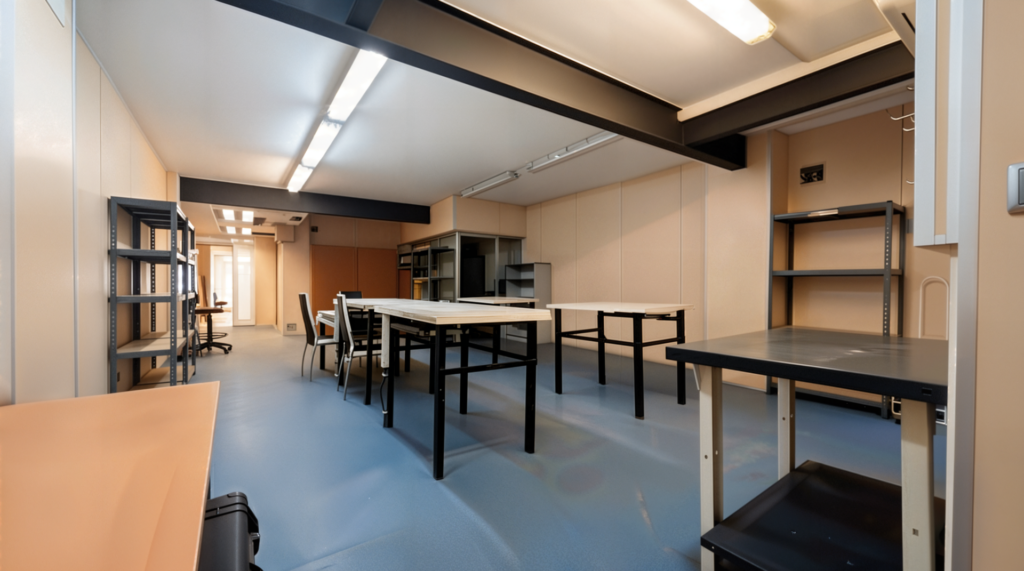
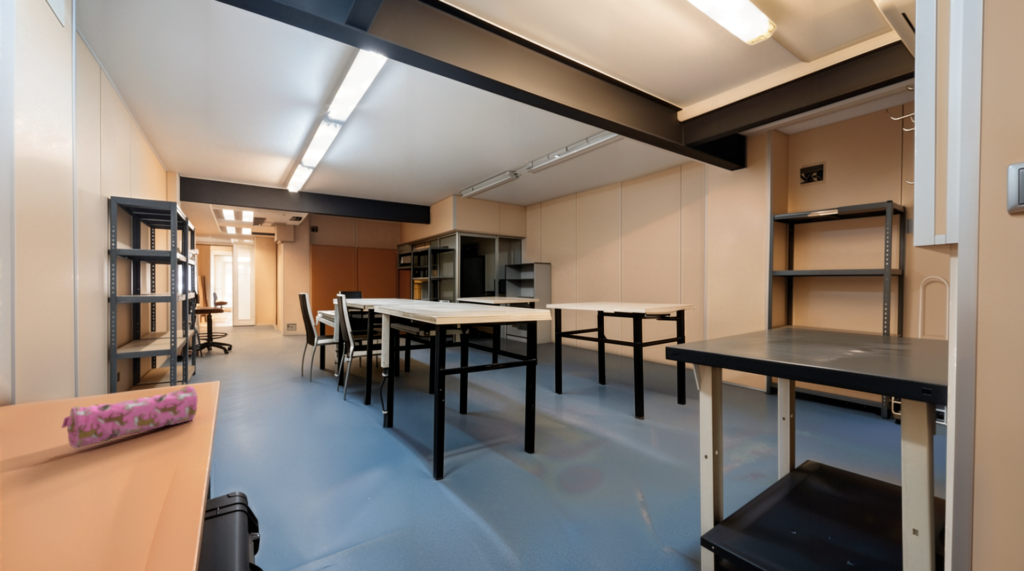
+ pencil case (136, 414)
